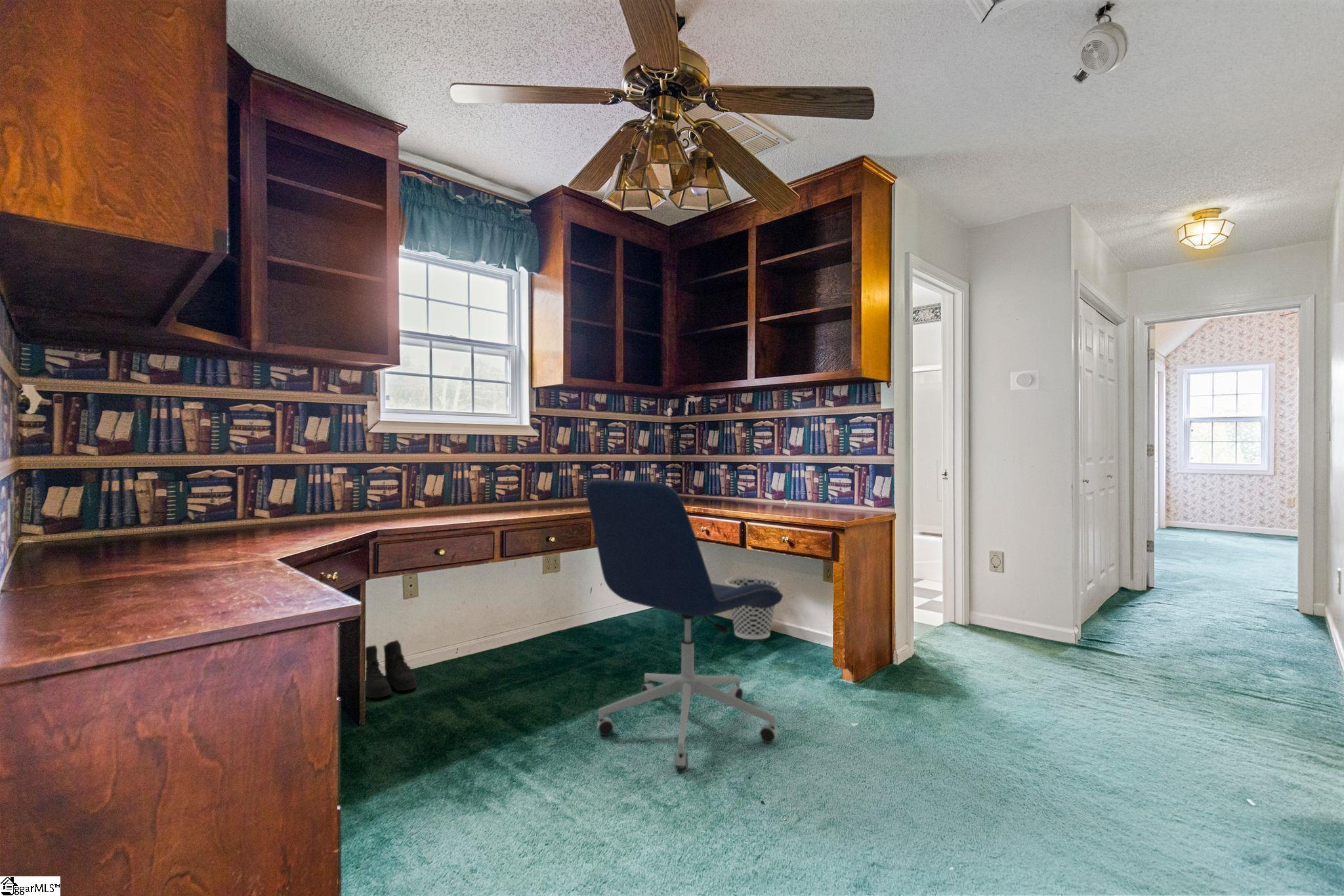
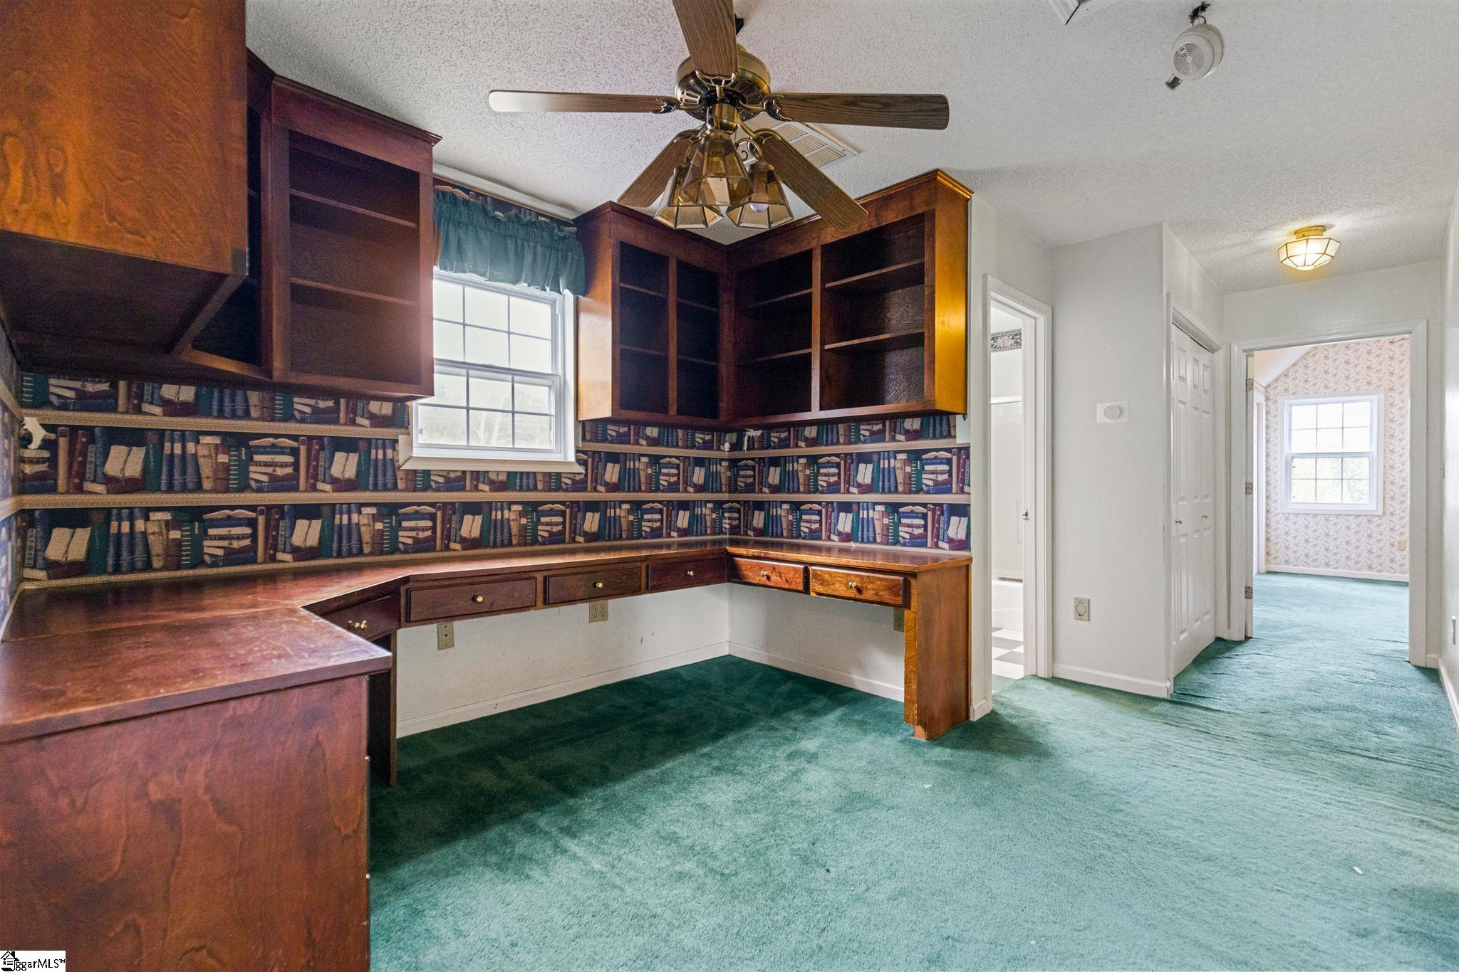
- boots (387, 666)
- wastebasket (752, 607)
- office chair (686, 601)
